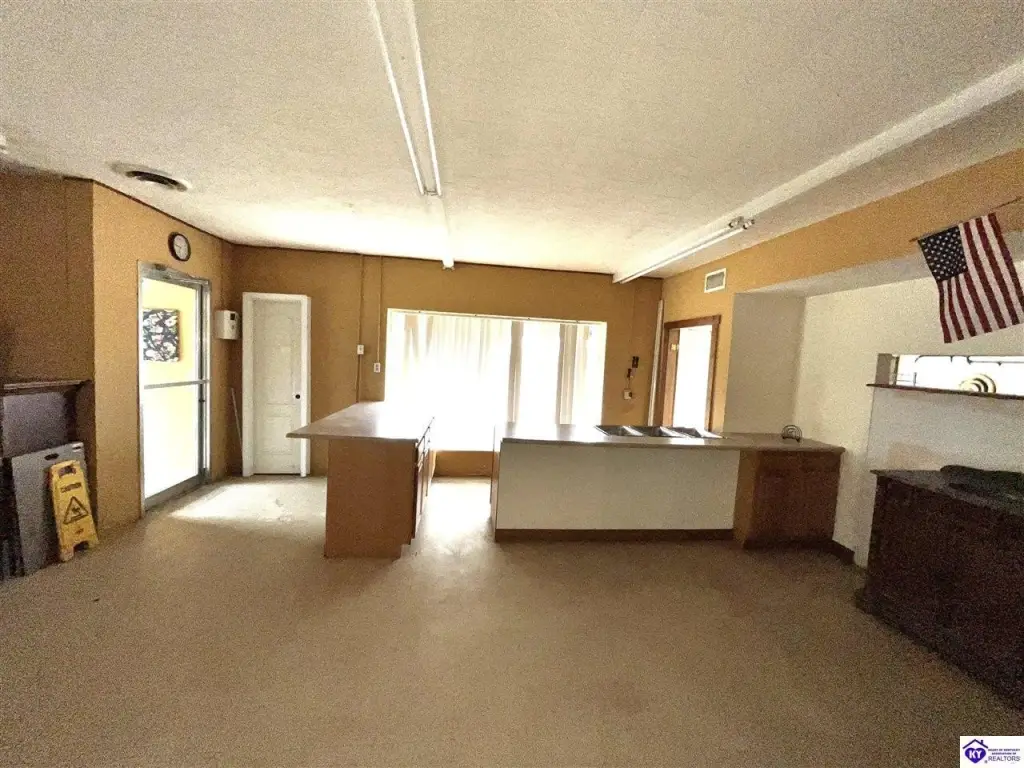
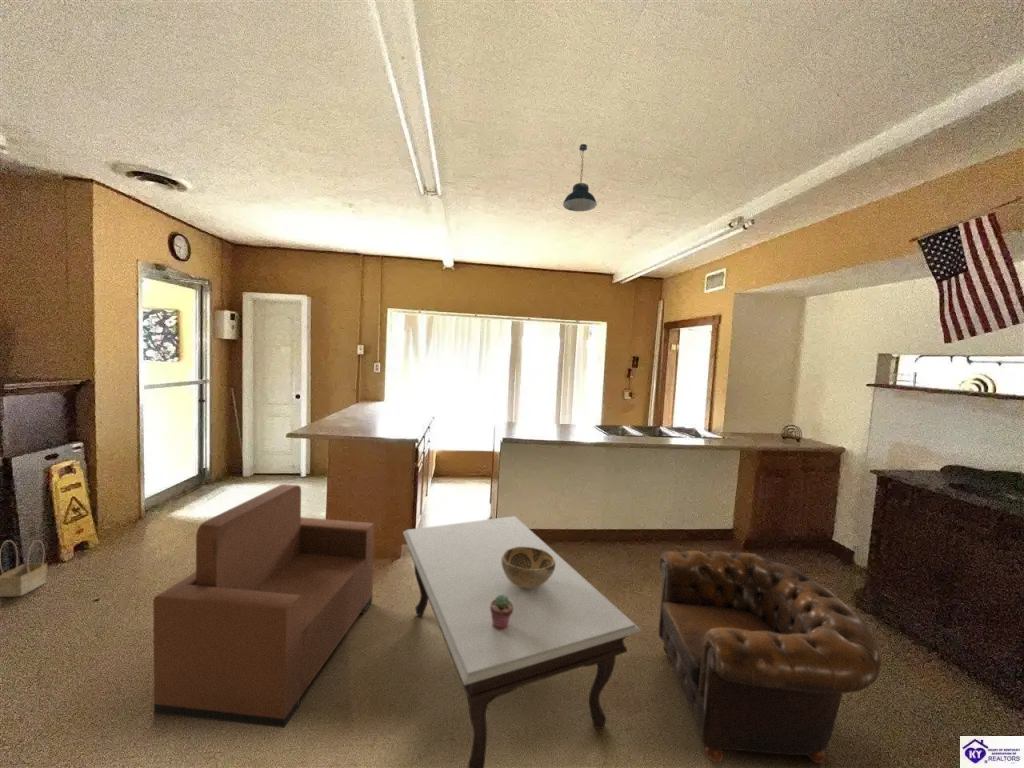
+ potted succulent (501, 610)
+ decorative bowl (528, 569)
+ armchair (285, 576)
+ pendant light (581, 176)
+ armchair (756, 646)
+ basket (22, 565)
+ coffee table (491, 613)
